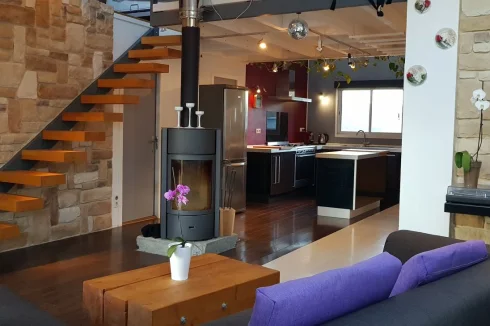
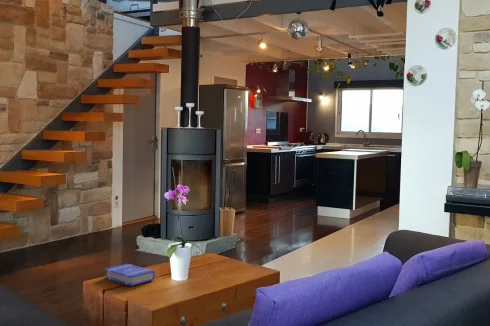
+ book (129, 274)
